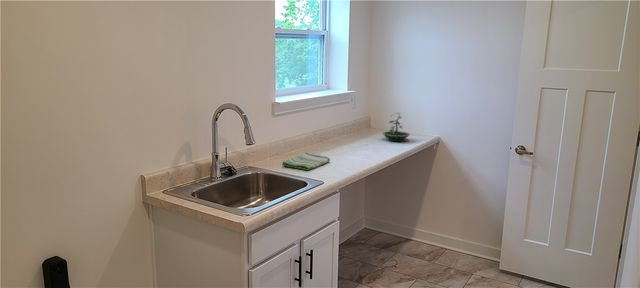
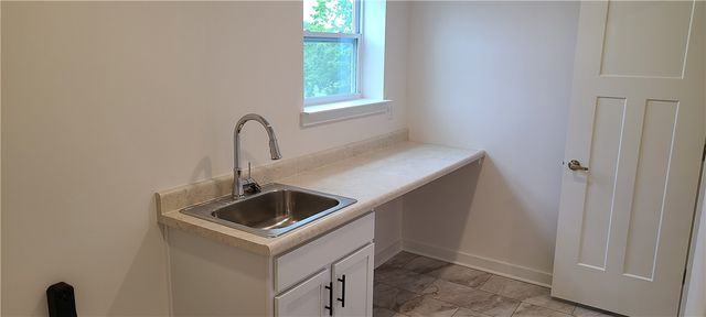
- terrarium (397, 119)
- dish towel (306, 160)
